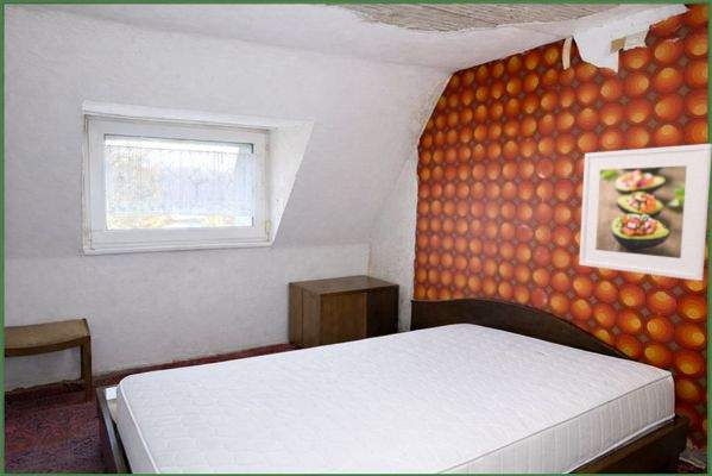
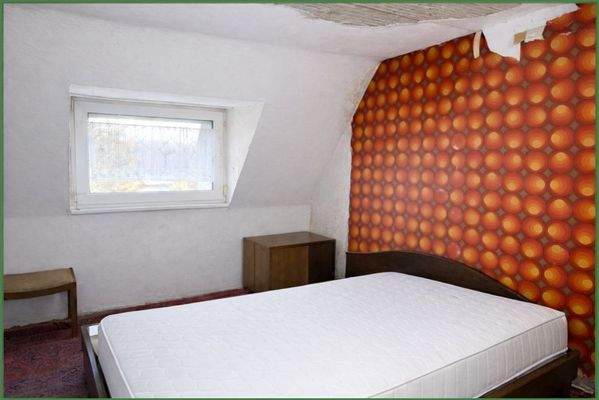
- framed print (638, 211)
